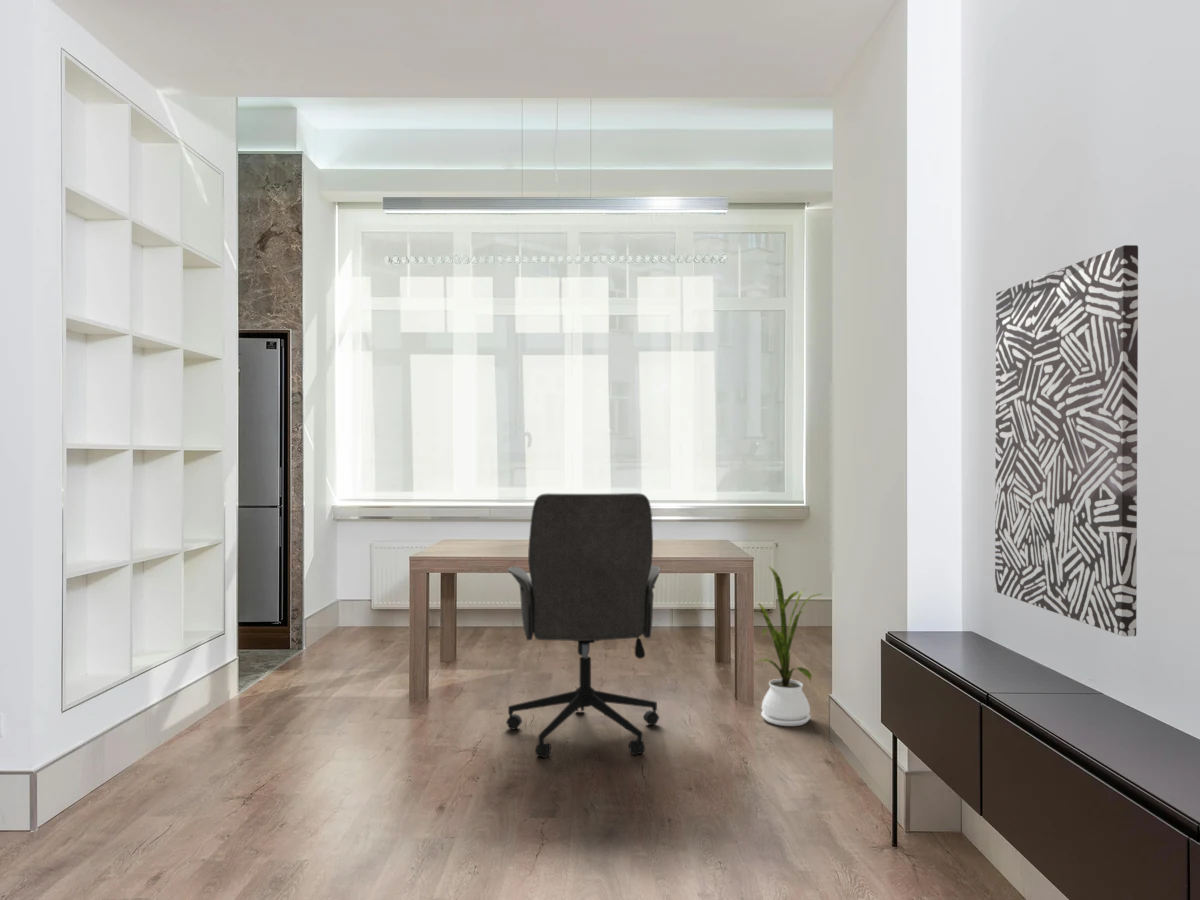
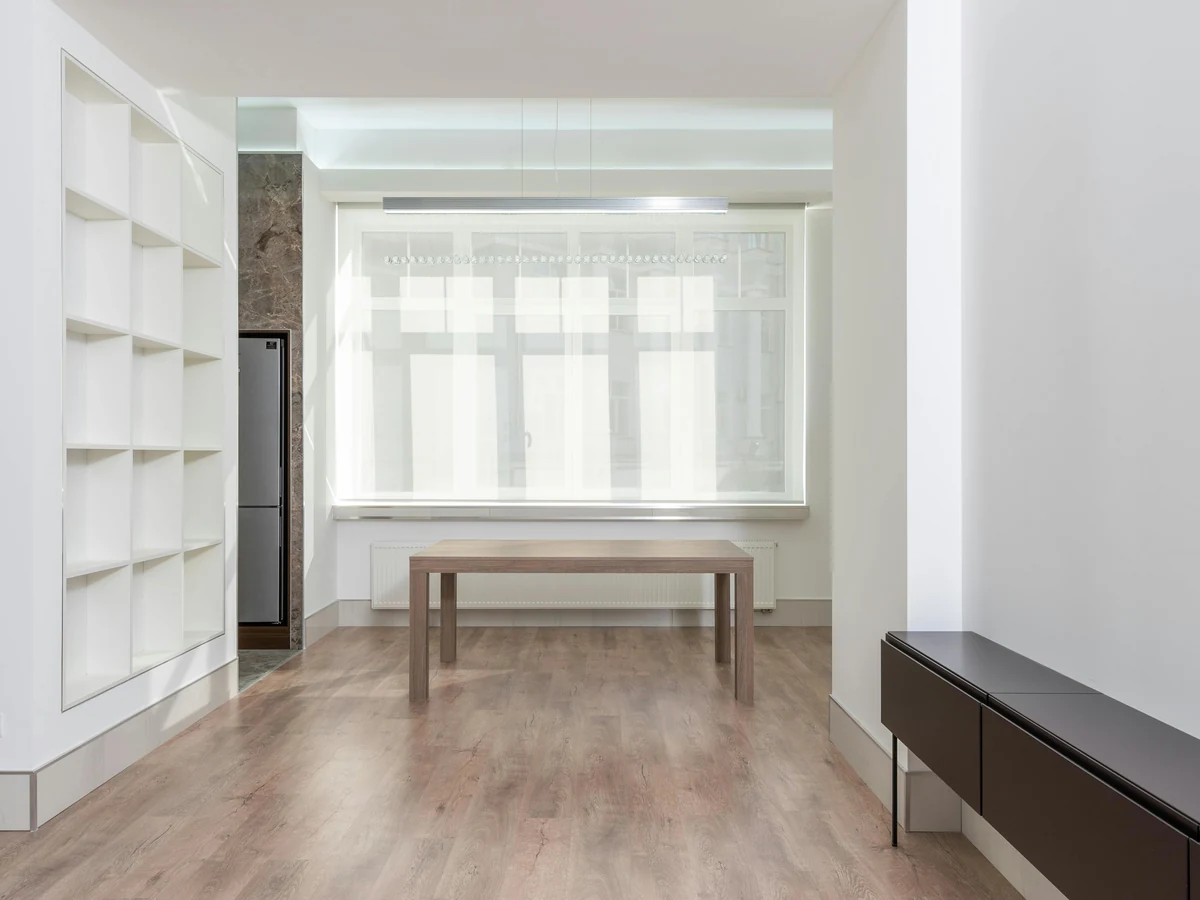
- wall art (1056, 441)
- house plant (785, 645)
- office chair (585, 612)
